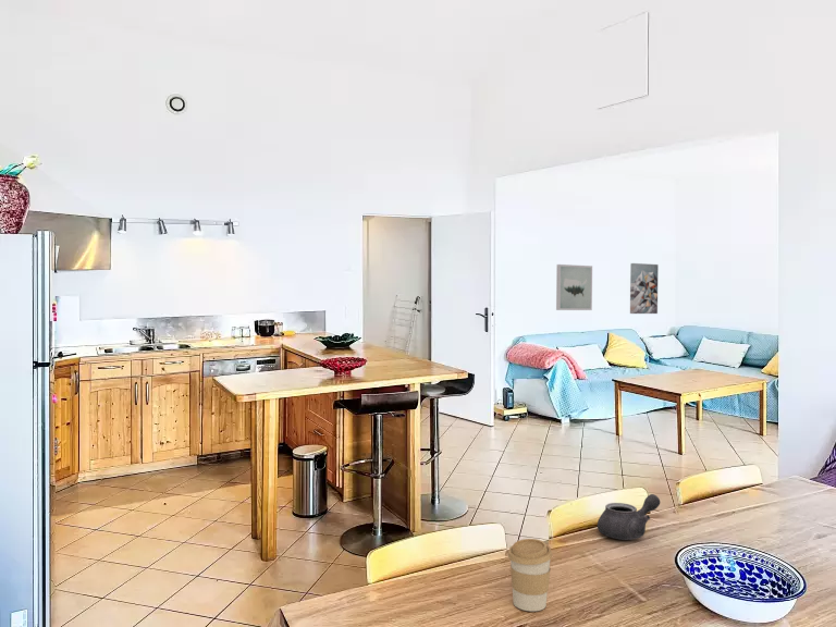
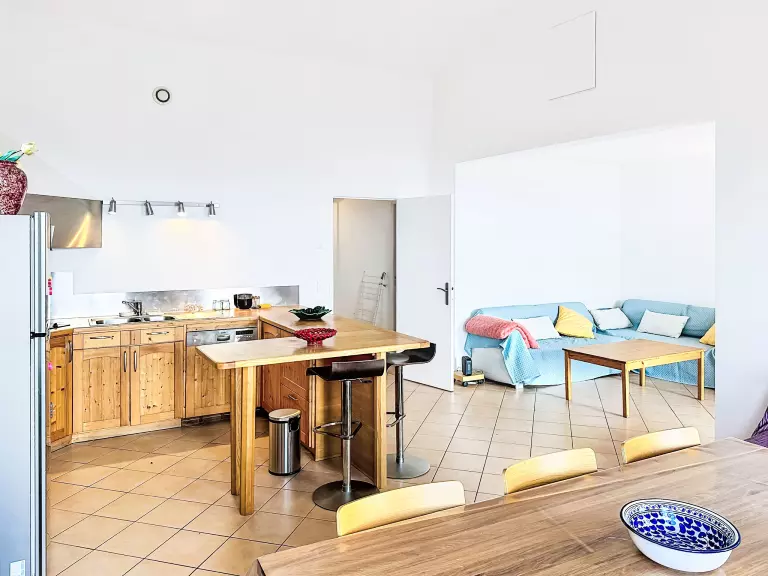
- teapot (632, 516)
- wall art (643, 288)
- wall art (574, 287)
- coffee cup (529, 574)
